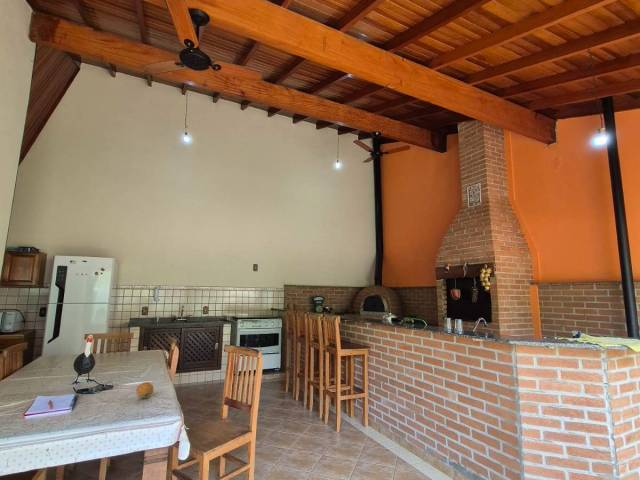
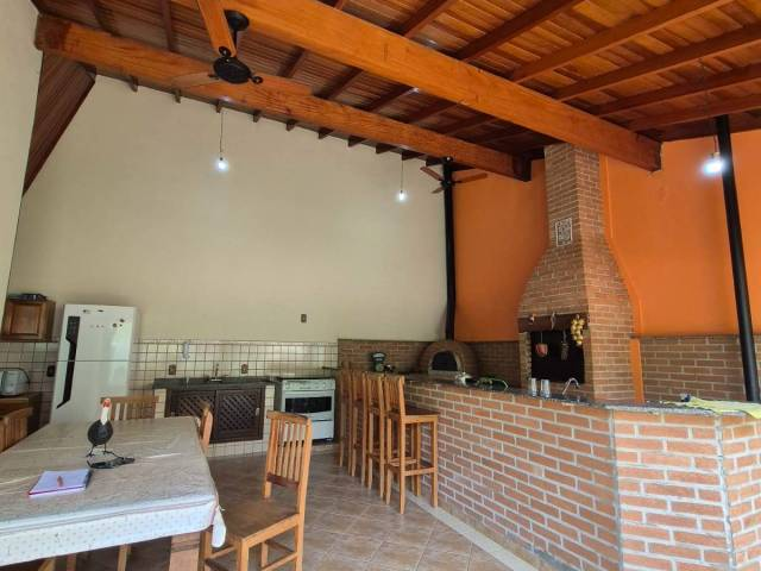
- fruit (145, 390)
